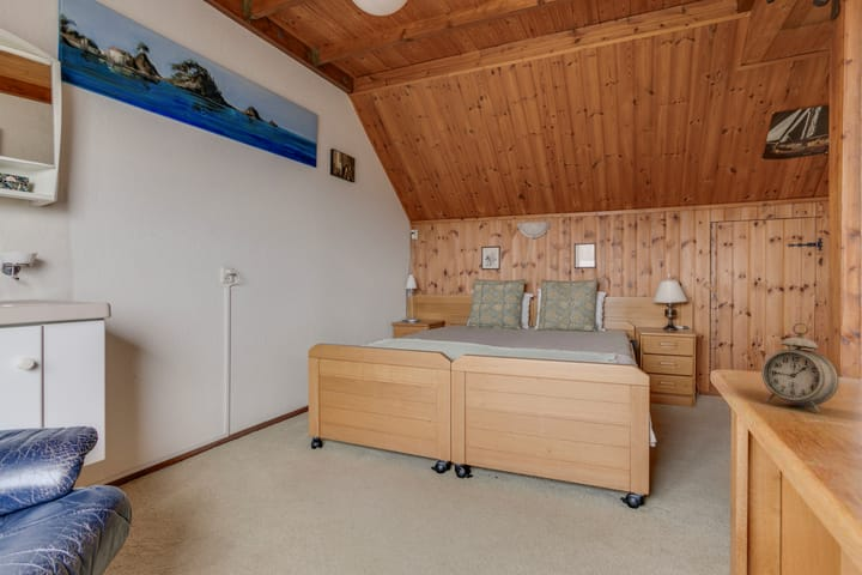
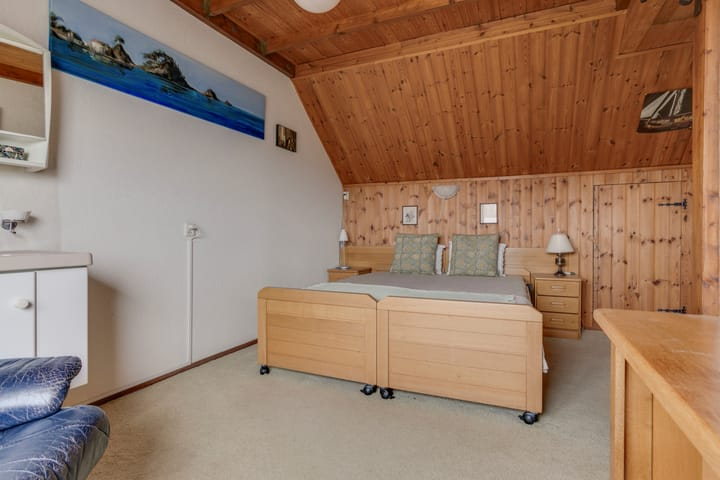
- alarm clock (796, 364)
